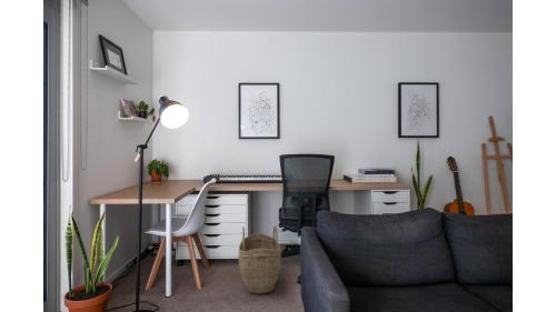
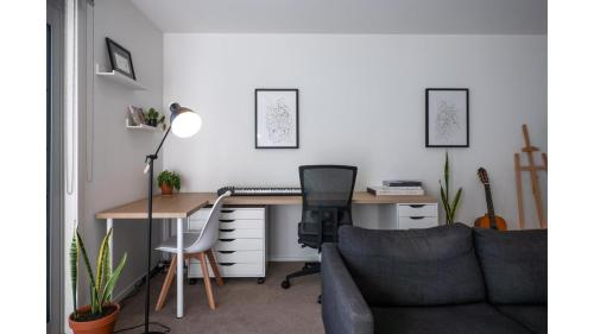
- woven basket (259, 255)
